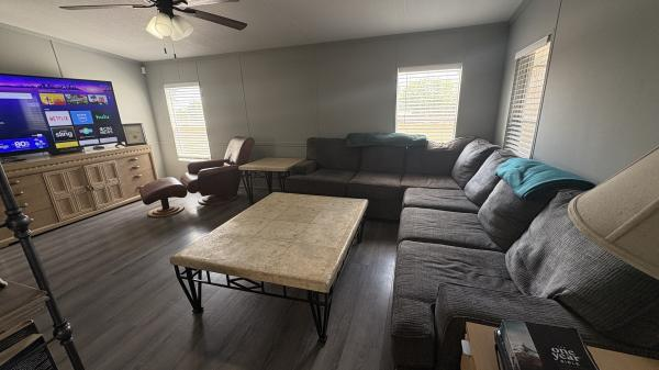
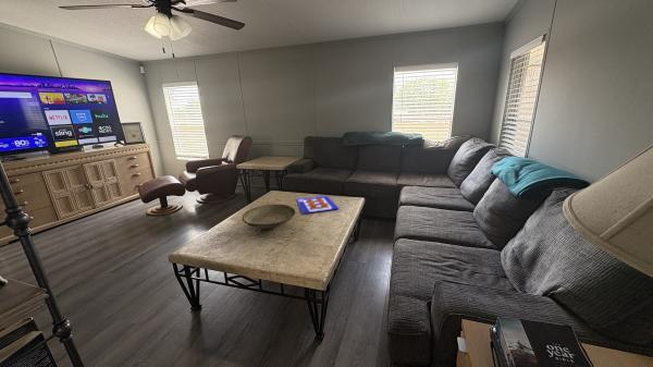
+ decorative bowl (269, 219)
+ poster (316, 201)
